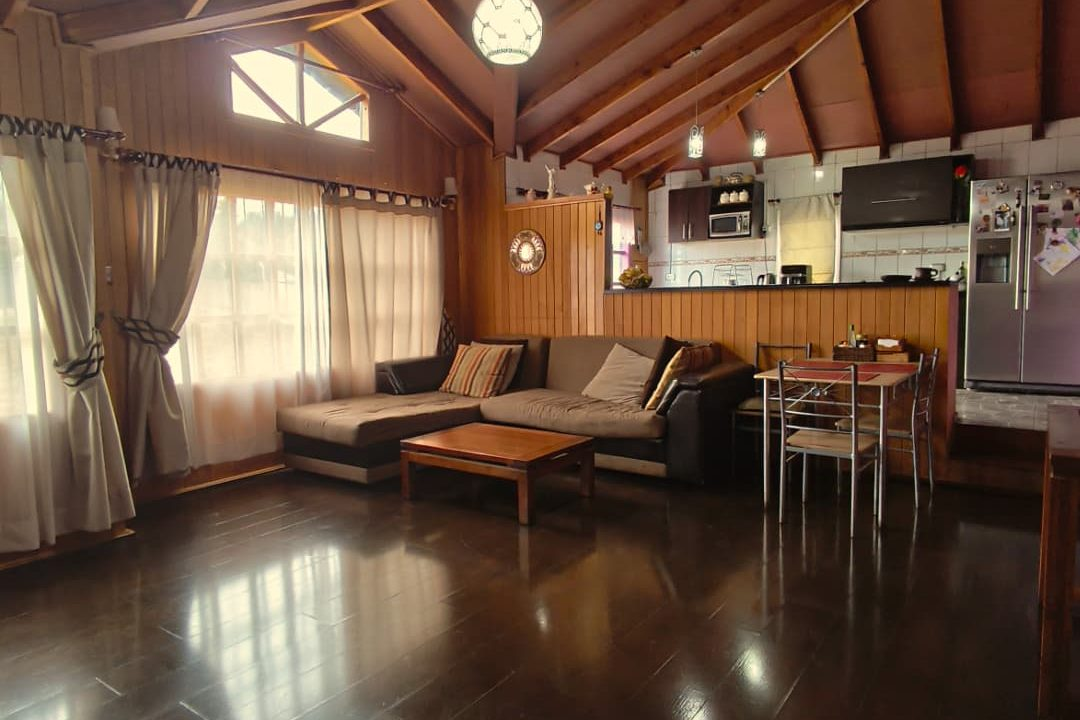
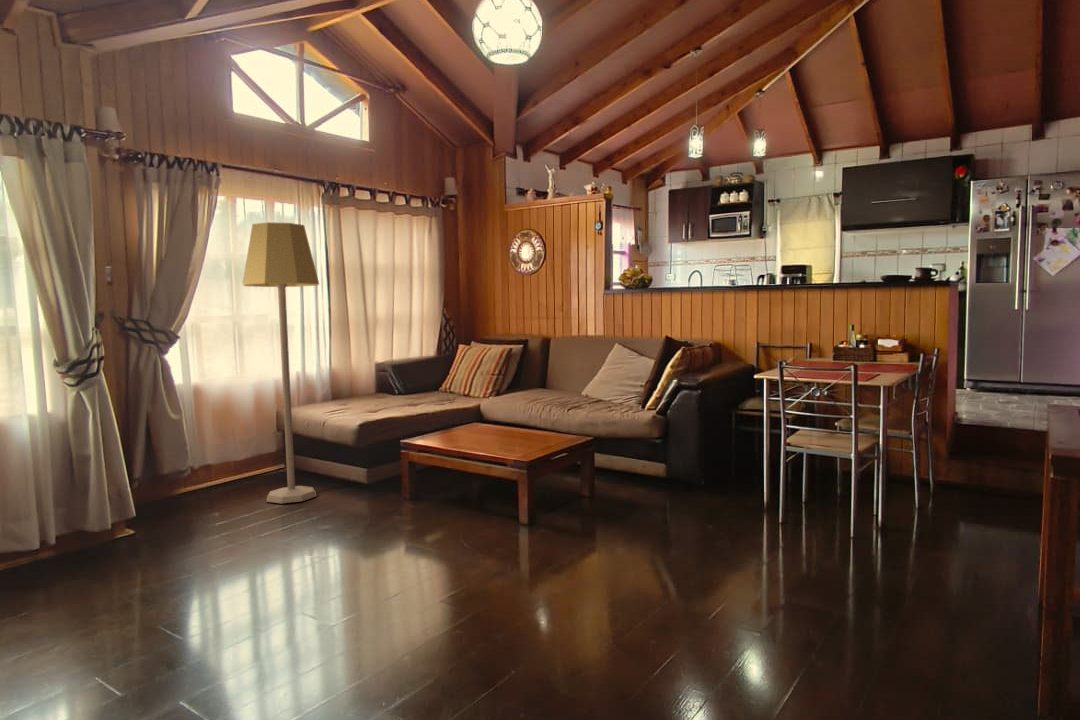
+ lamp (285, 363)
